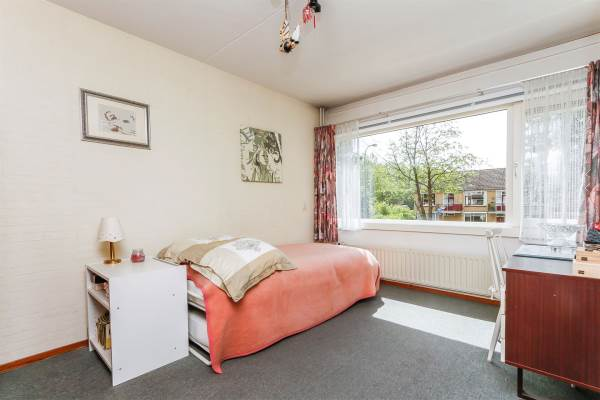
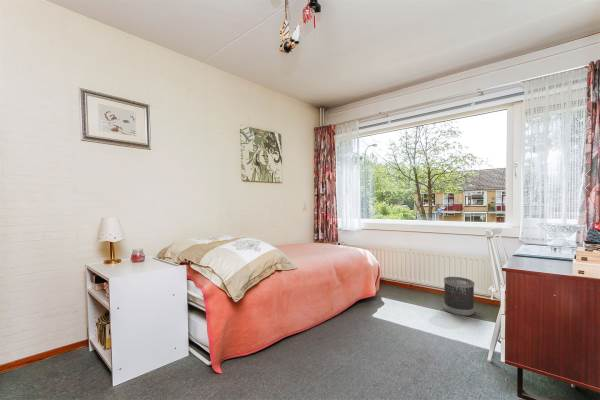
+ wastebasket (458, 295)
